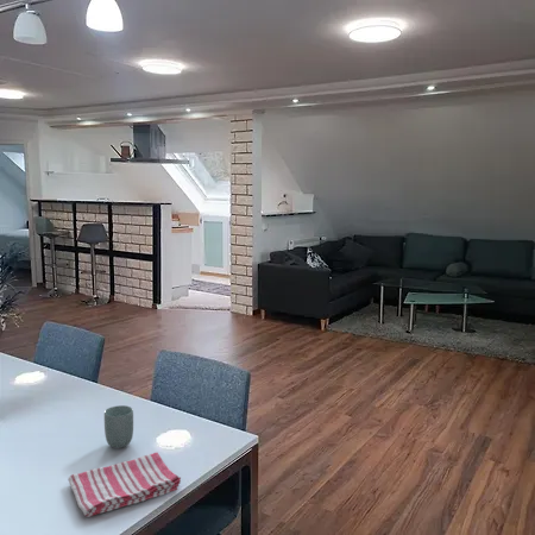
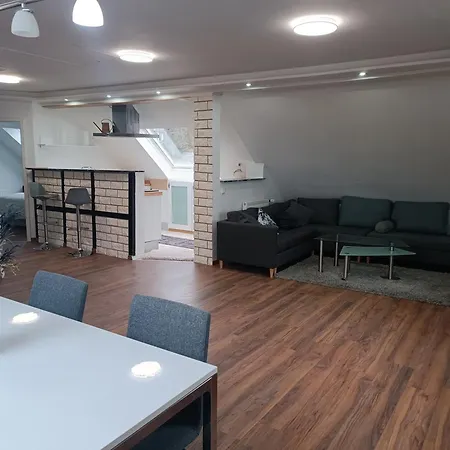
- cup (119, 427)
- dish towel (124, 479)
